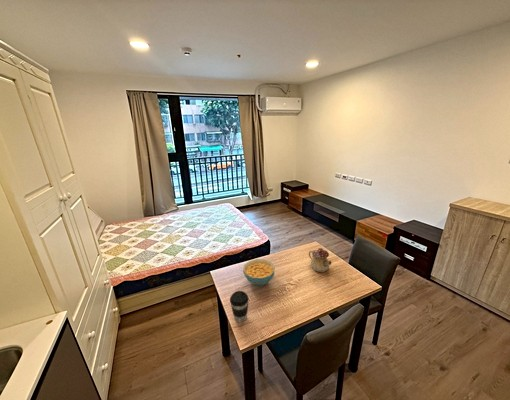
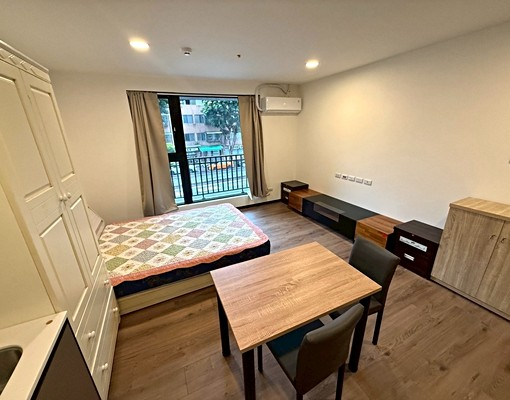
- coffee cup (239, 307)
- teapot (319, 257)
- cereal bowl (259, 274)
